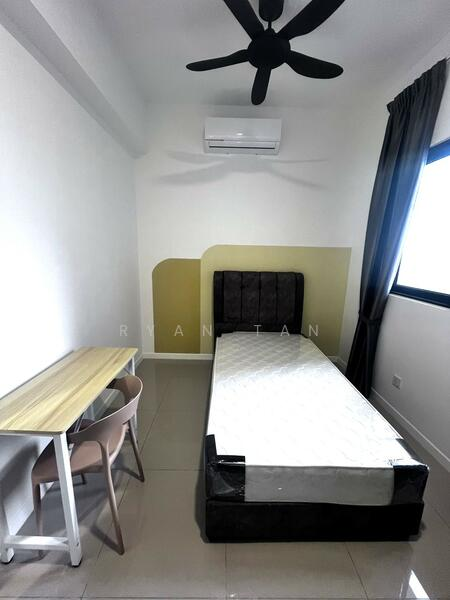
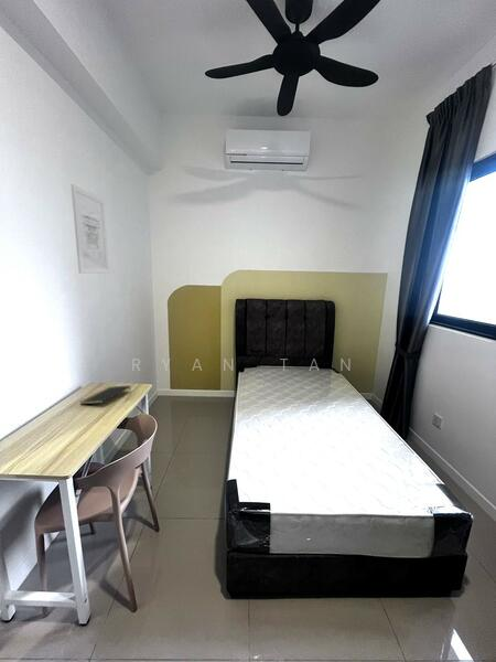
+ wall art (91, 234)
+ notepad (106, 394)
